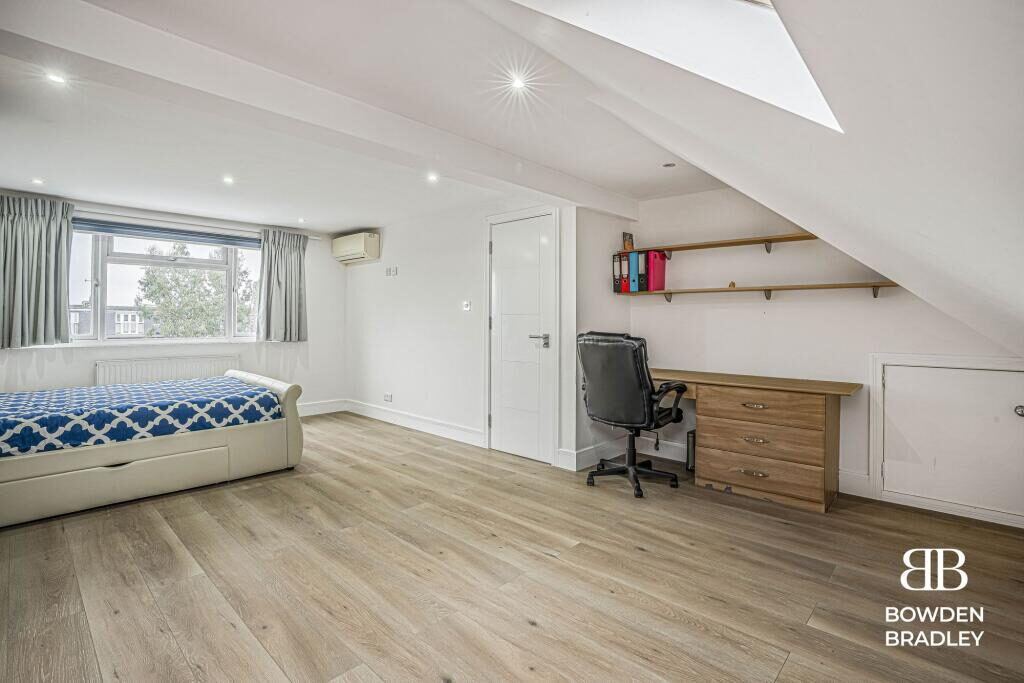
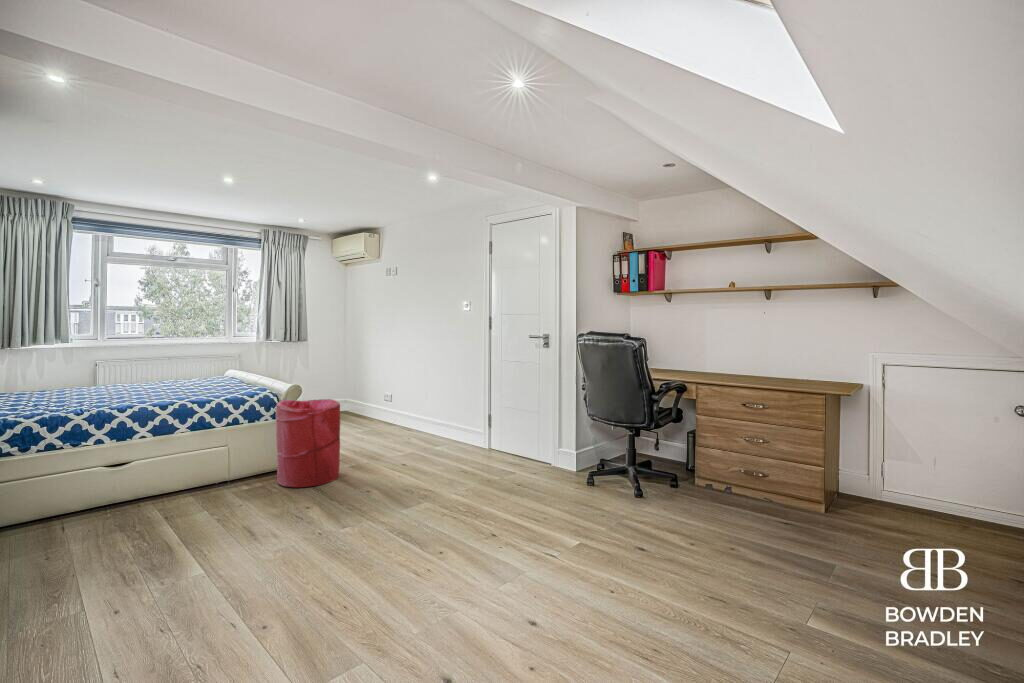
+ laundry hamper (308, 440)
